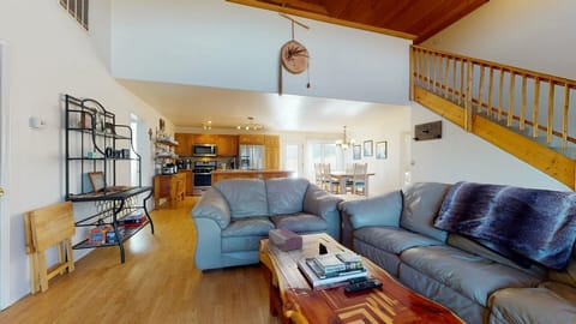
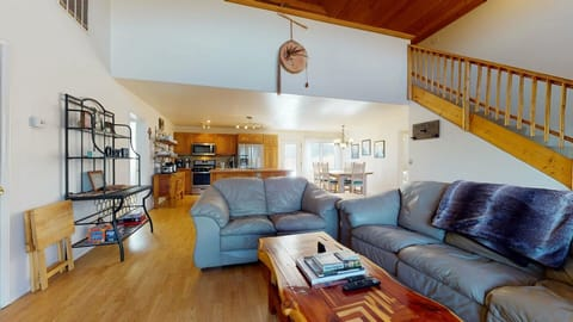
- tissue box (284, 238)
